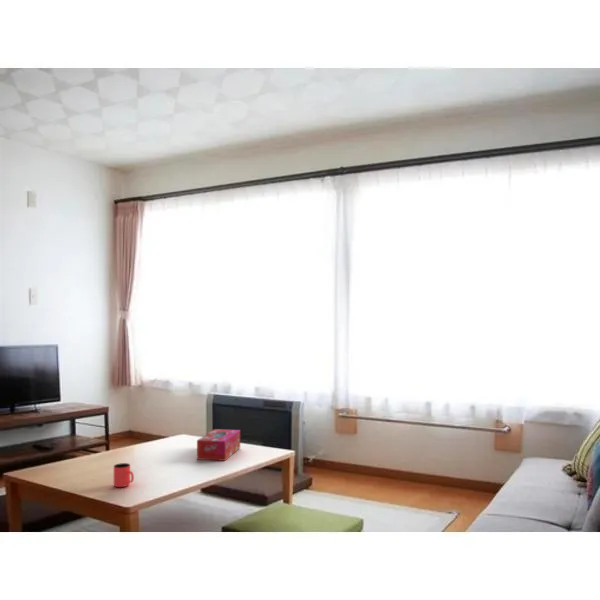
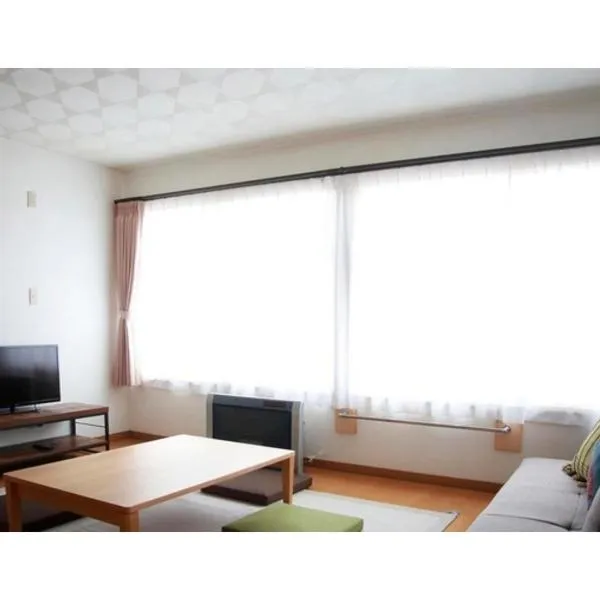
- tissue box (219, 444)
- cup (124, 475)
